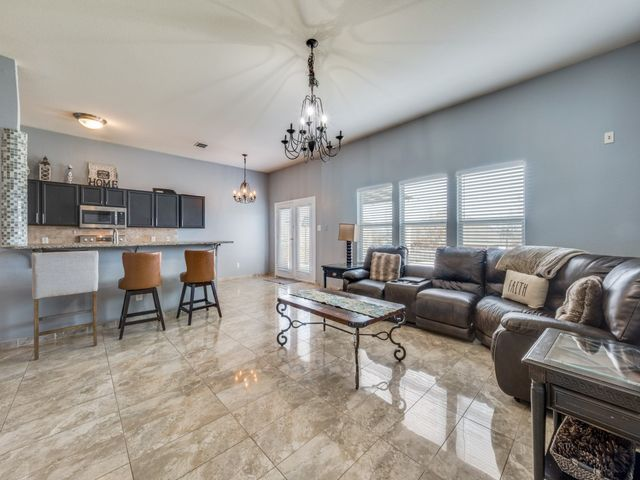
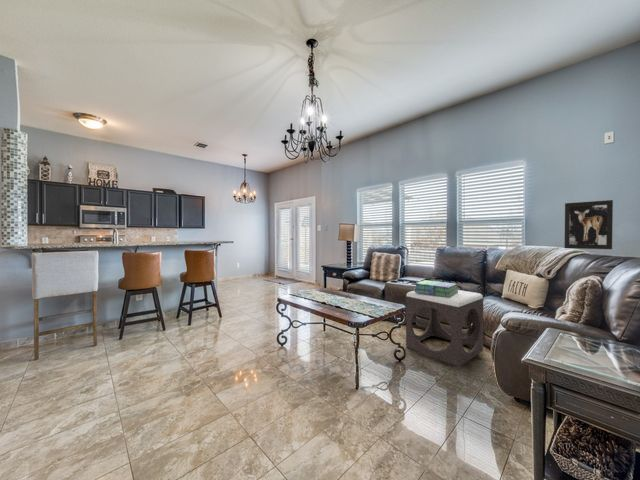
+ wall art (587, 225)
+ footstool (446, 318)
+ stack of books (435, 287)
